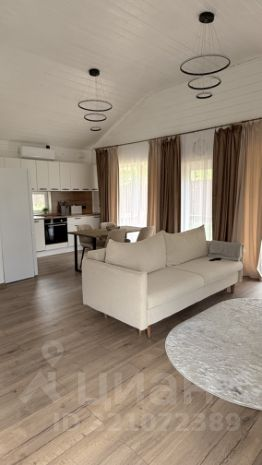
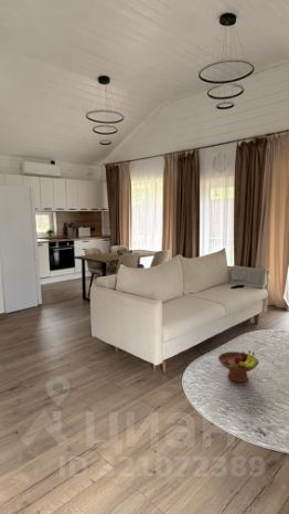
+ fruit bowl (237, 365)
